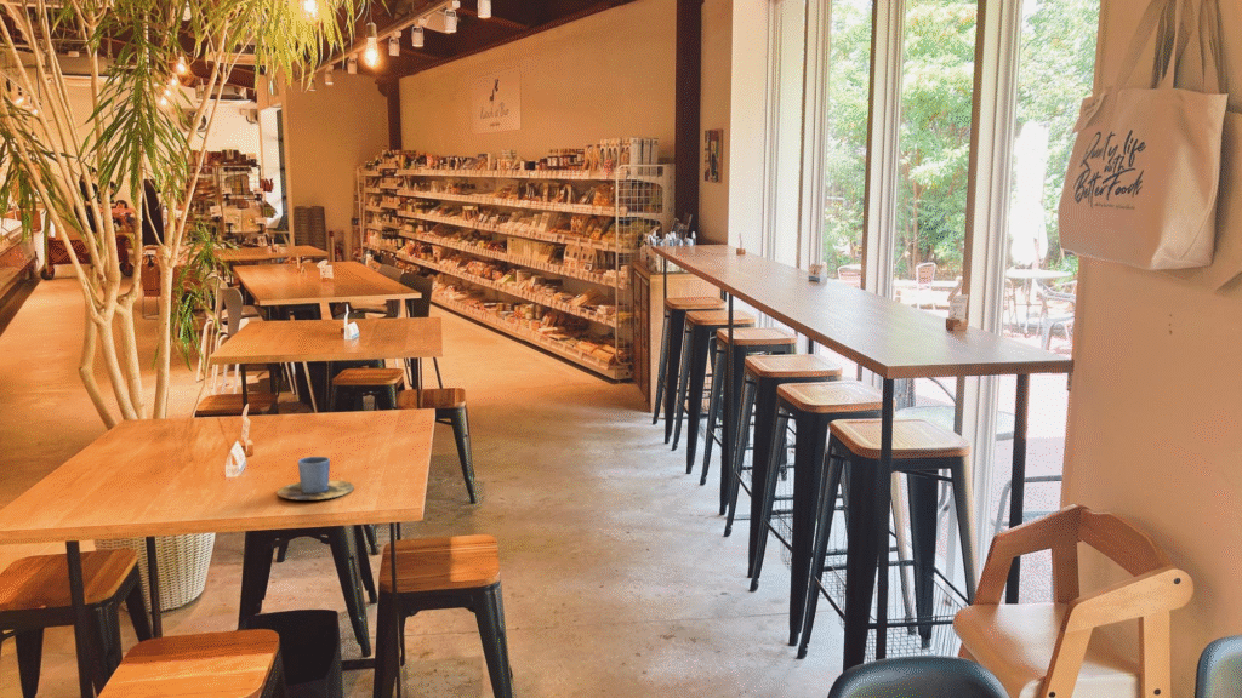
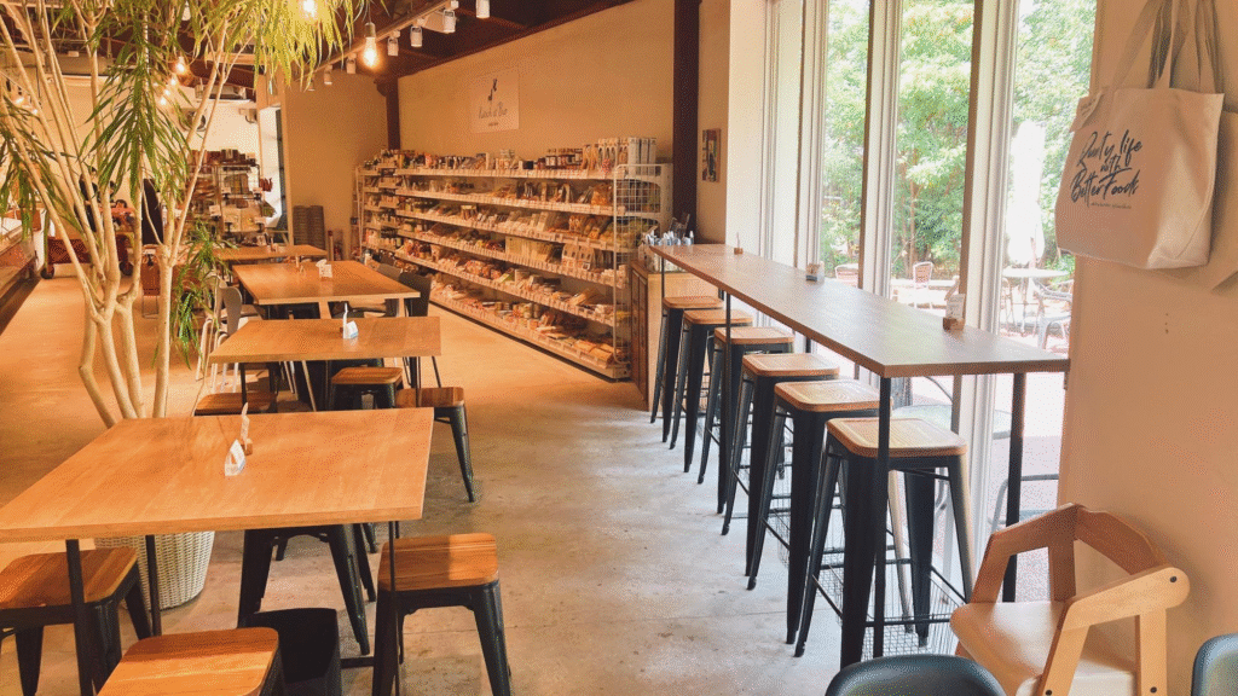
- cup (314, 475)
